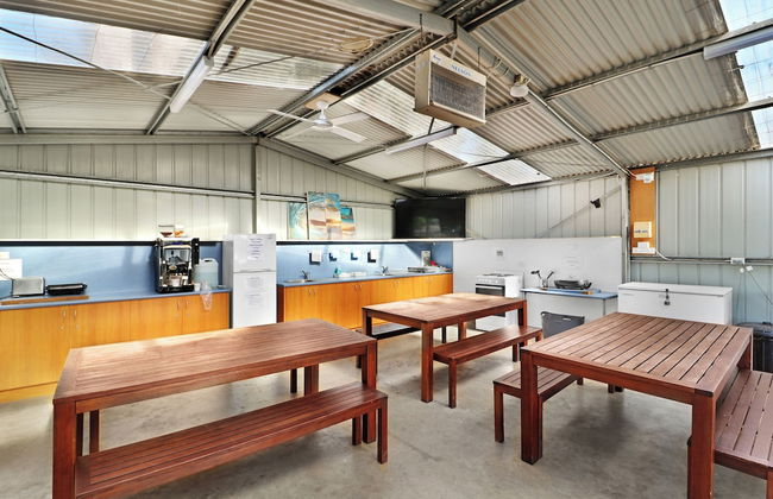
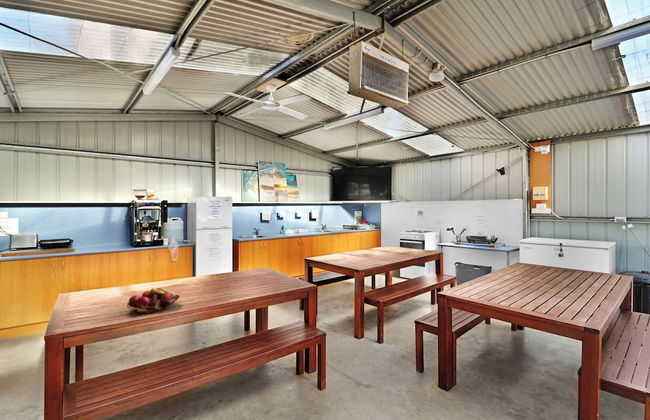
+ fruit basket (154, 299)
